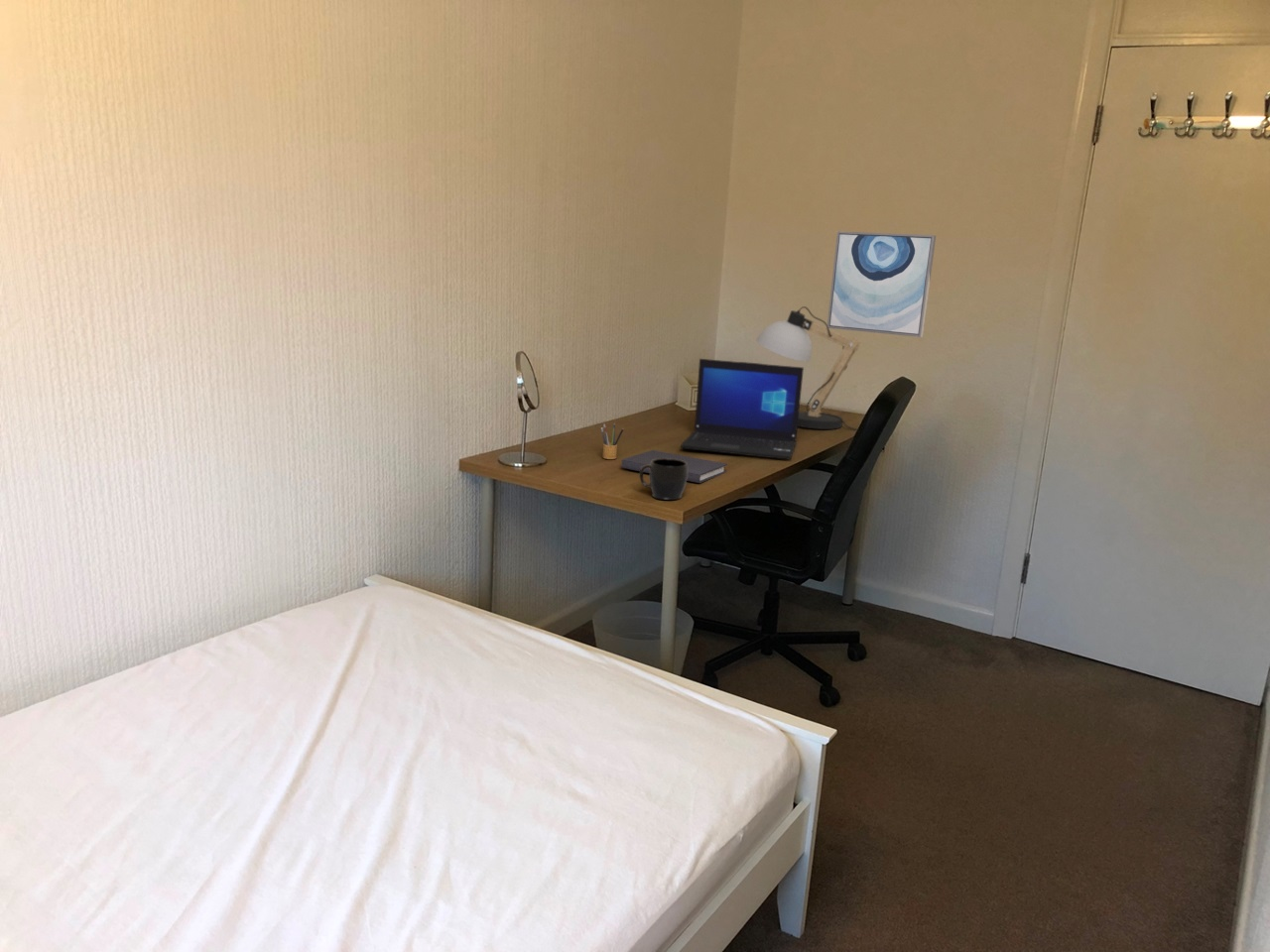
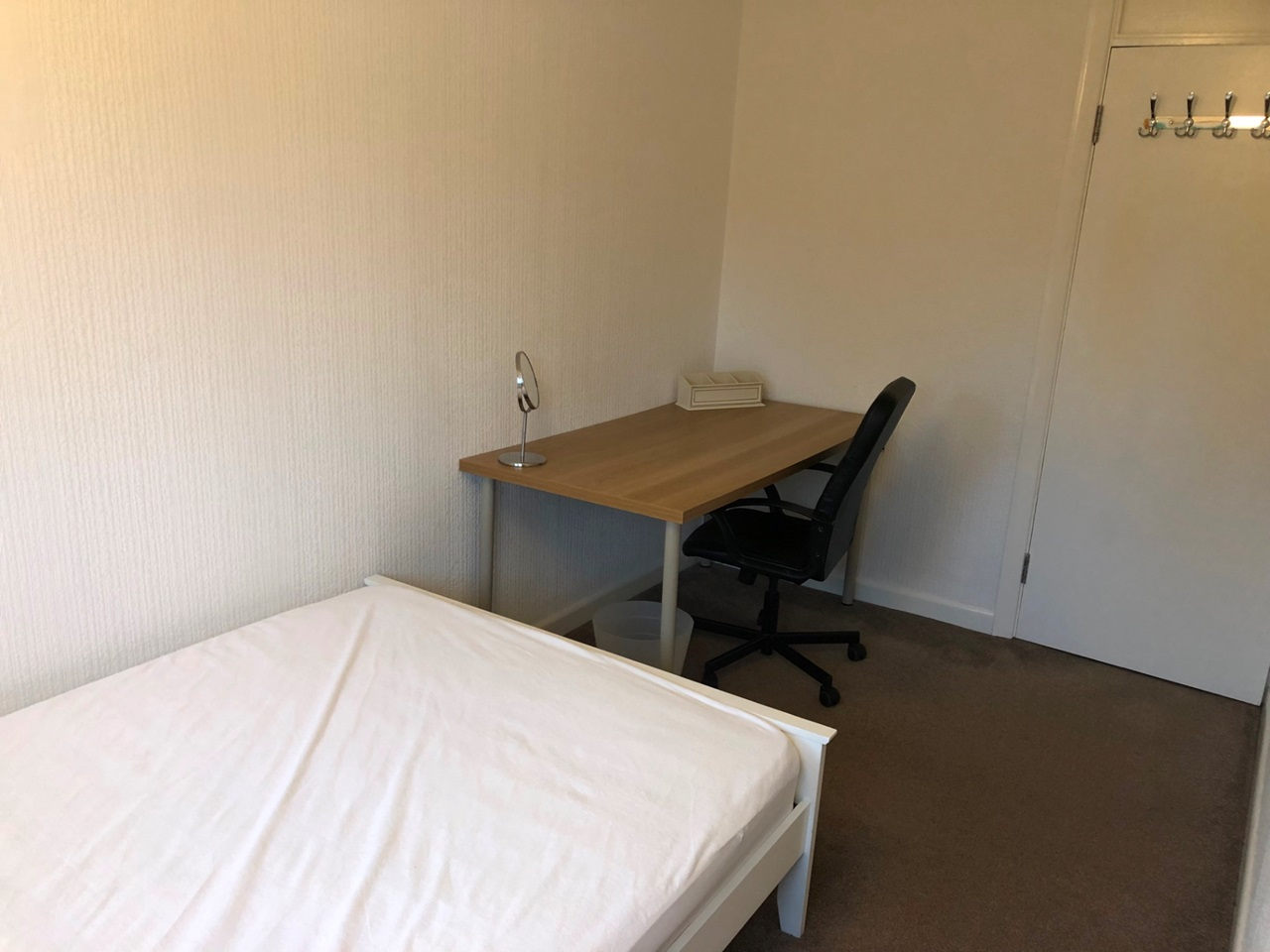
- diary (677, 459)
- pencil box (611, 440)
- wall art (879, 283)
- laptop (743, 407)
- mug (663, 478)
- desk lamp (809, 360)
